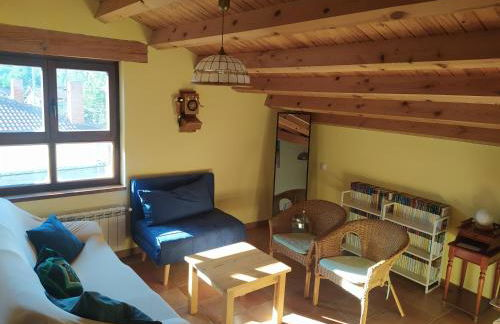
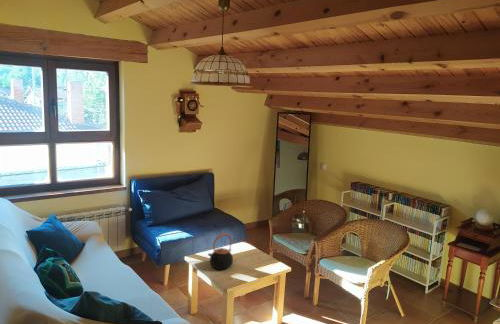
+ teapot (220, 250)
